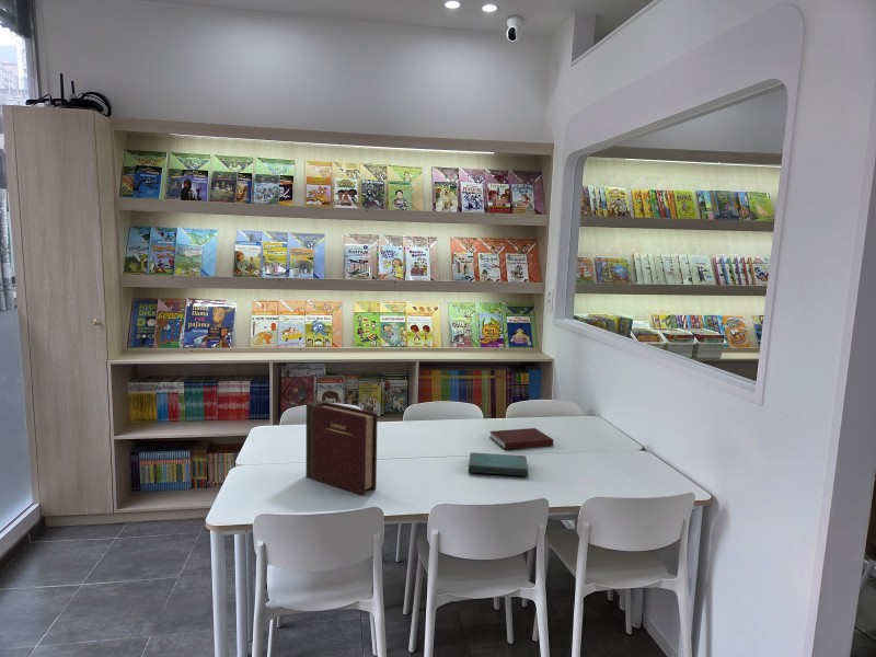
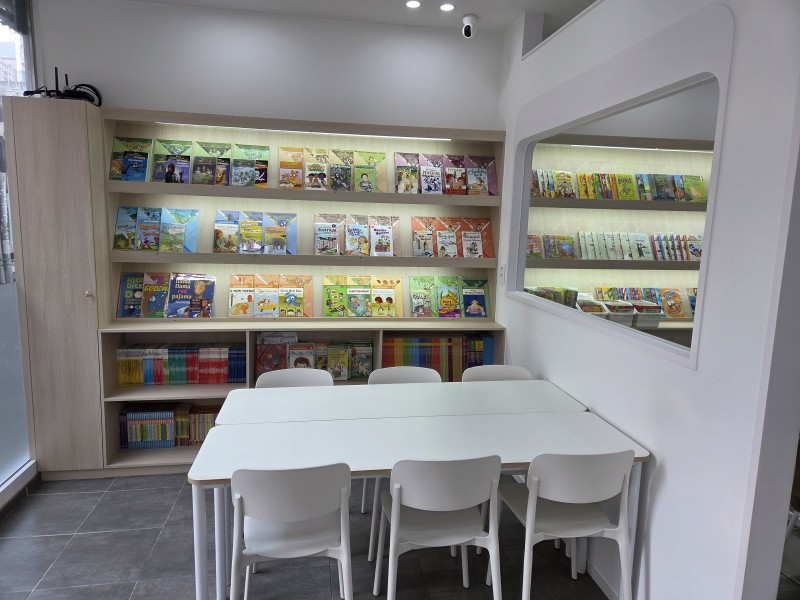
- book (497, 463)
- book (338, 446)
- notebook (520, 438)
